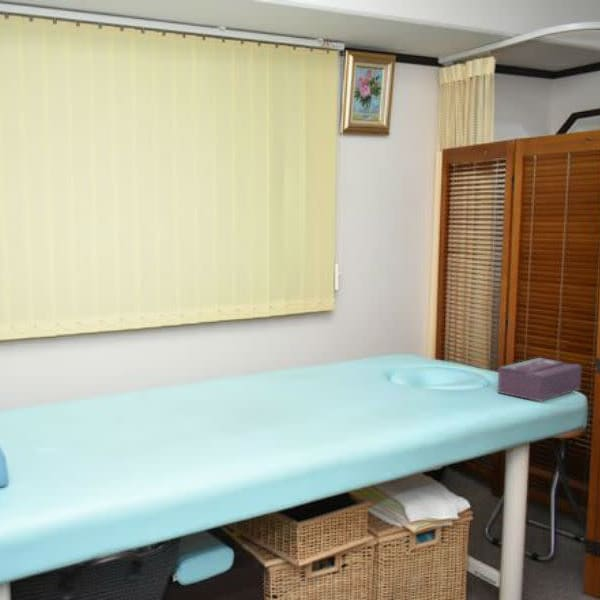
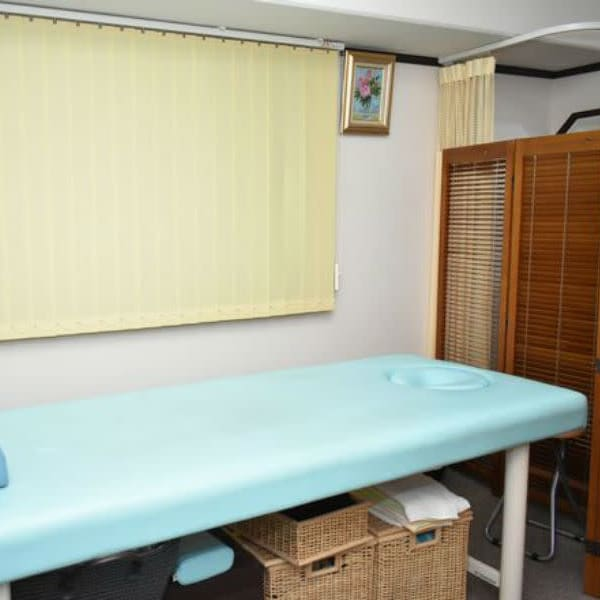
- tissue box (540, 378)
